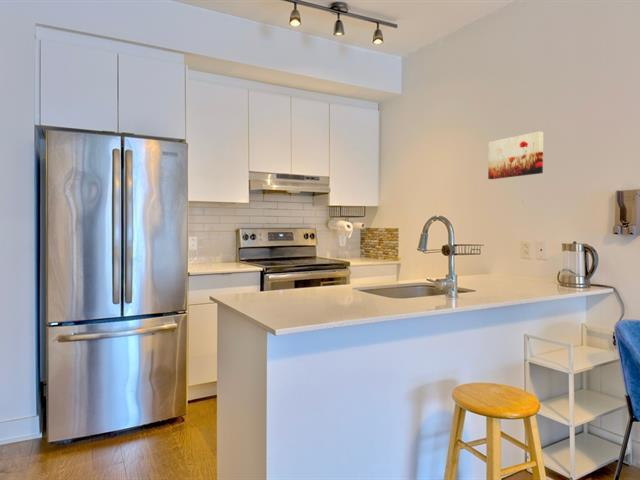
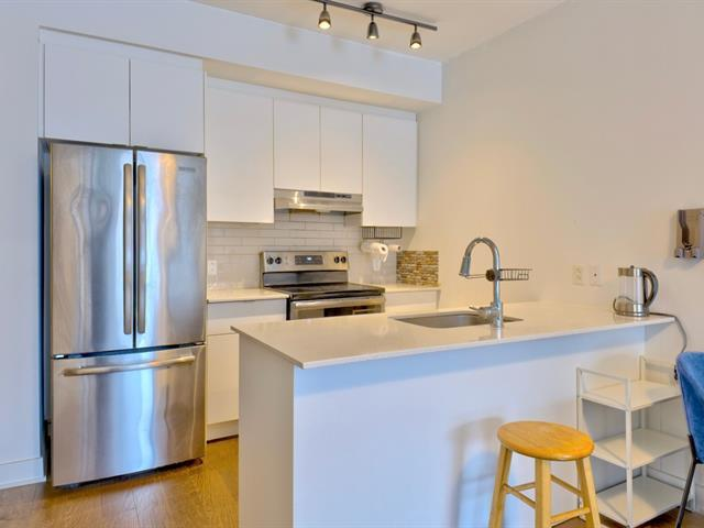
- wall art (514, 156)
